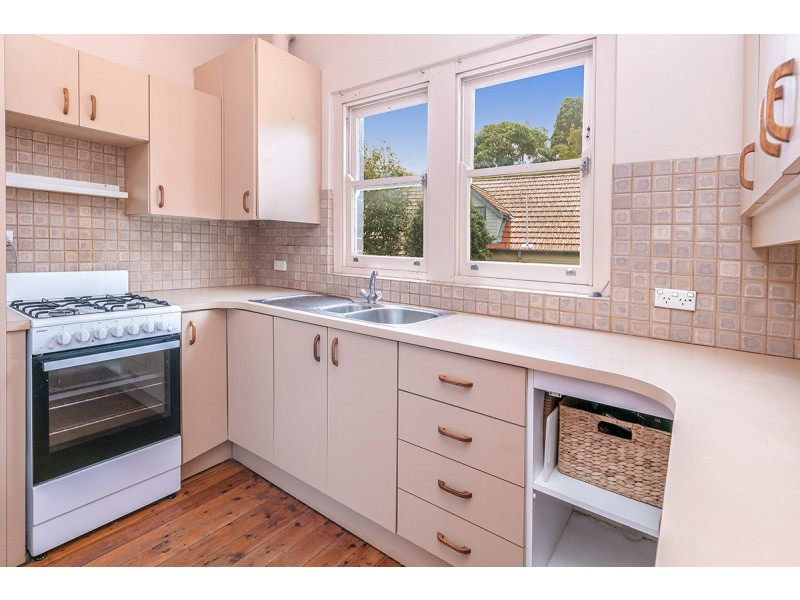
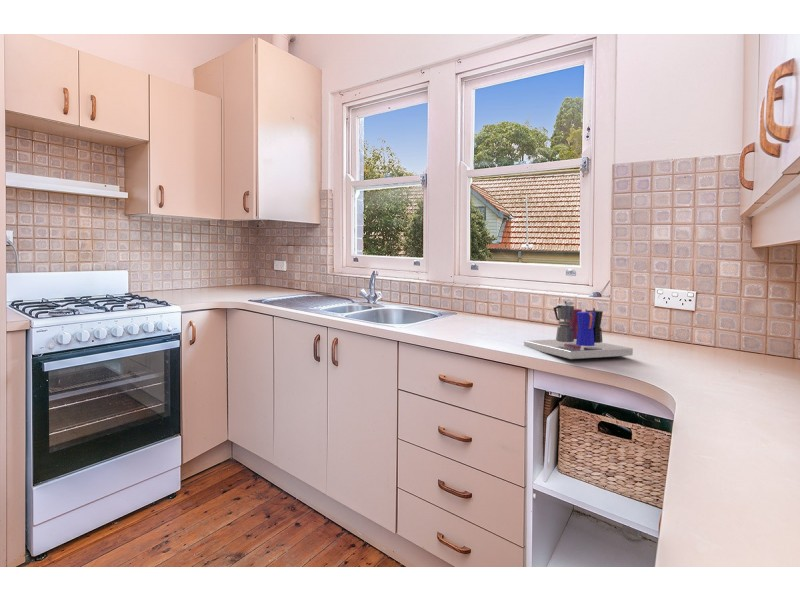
+ coffee maker (576, 326)
